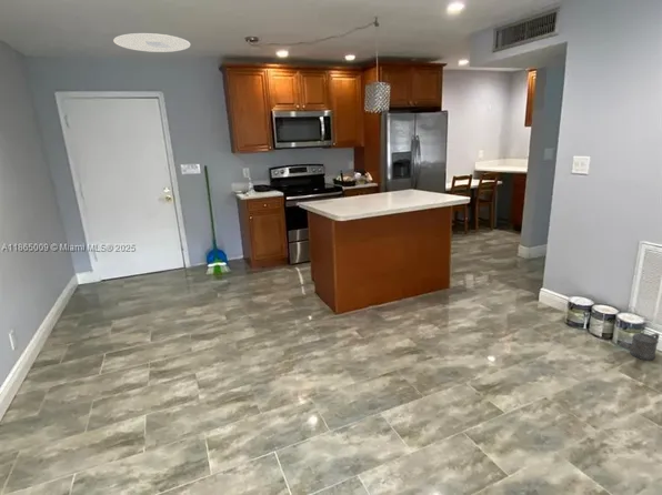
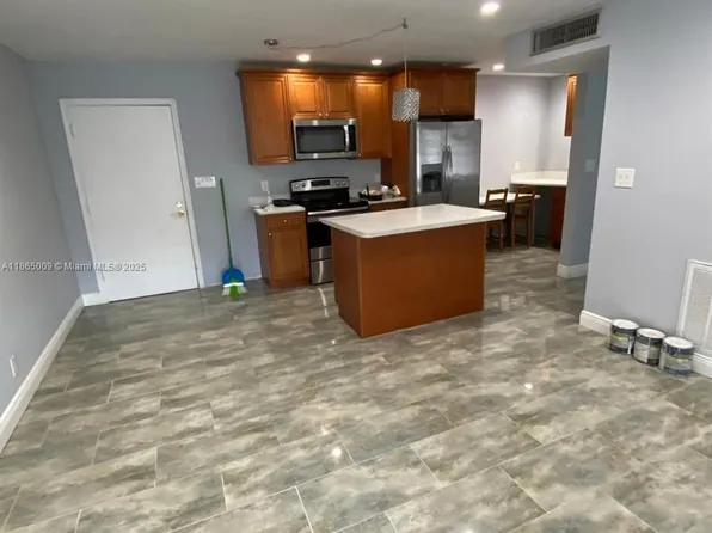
- watering can (640, 346)
- ceiling light (152, 39)
